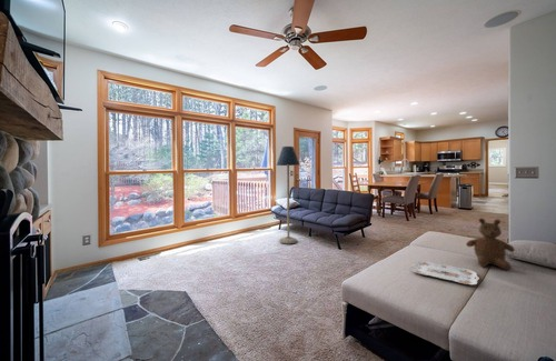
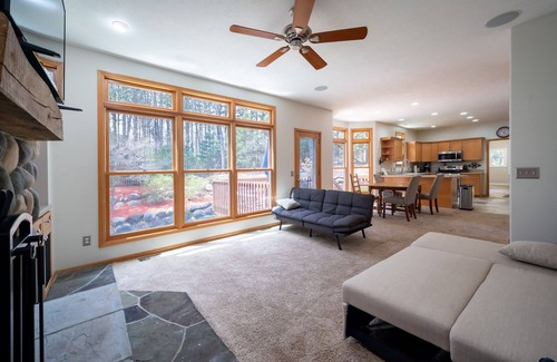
- teddy bear (490, 242)
- serving tray (443, 271)
- floor lamp (288, 193)
